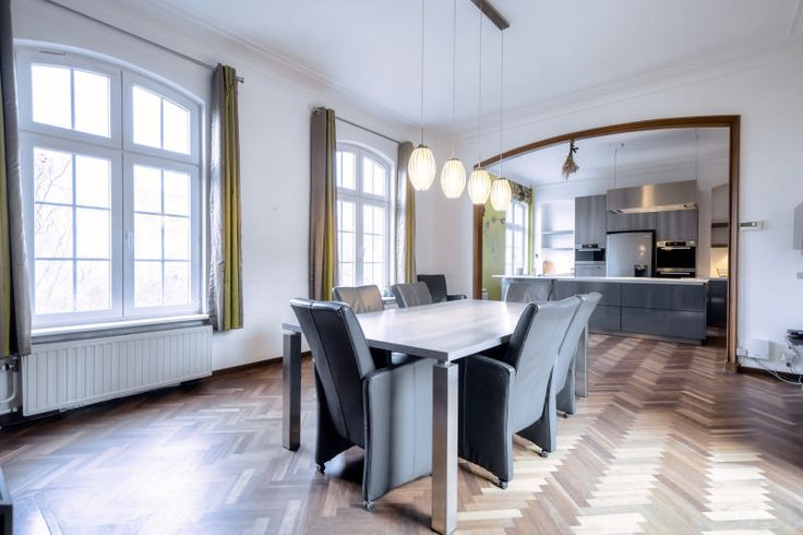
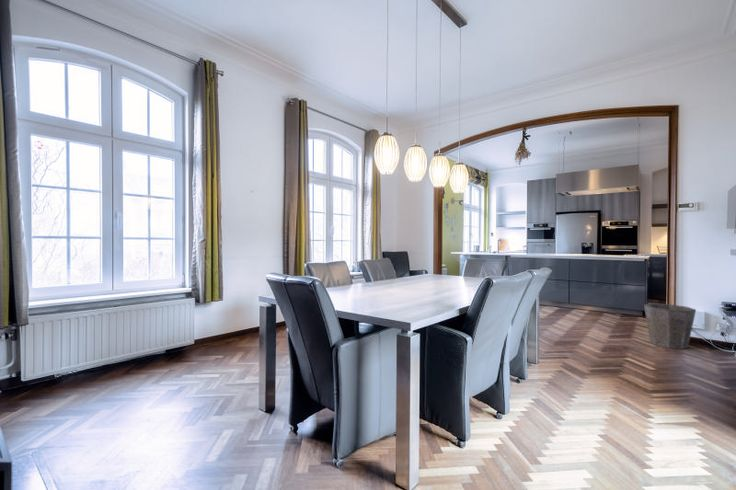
+ waste bin (668, 325)
